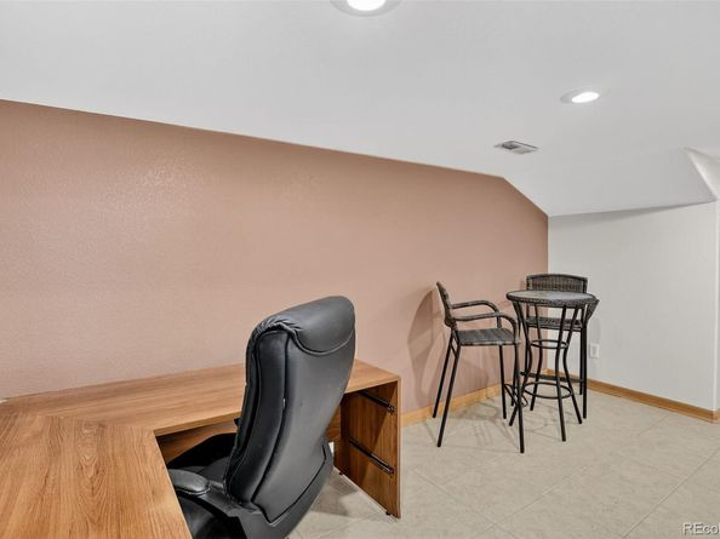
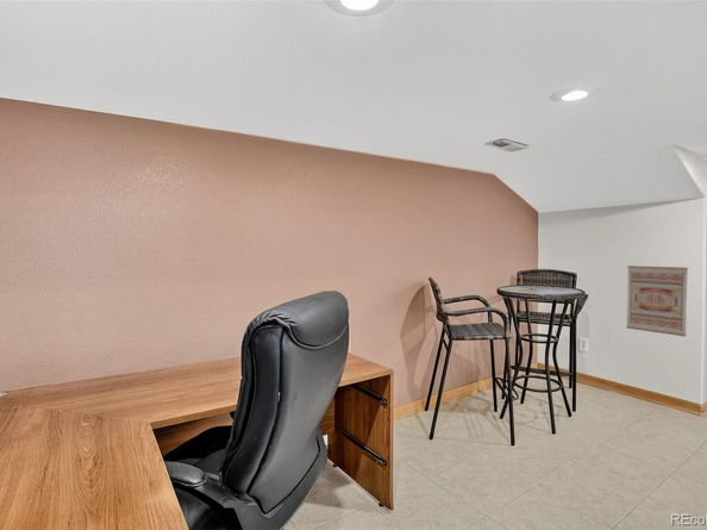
+ wall art (655, 299)
